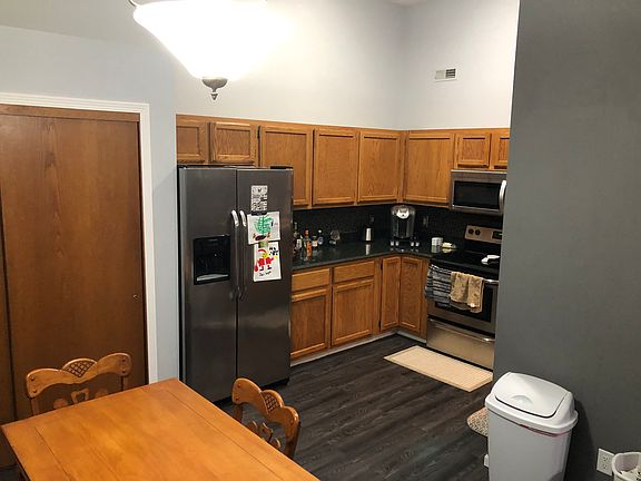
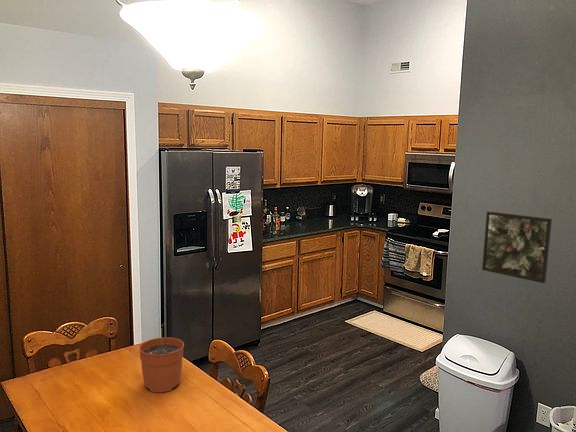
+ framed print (515, 245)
+ plant pot (162, 355)
